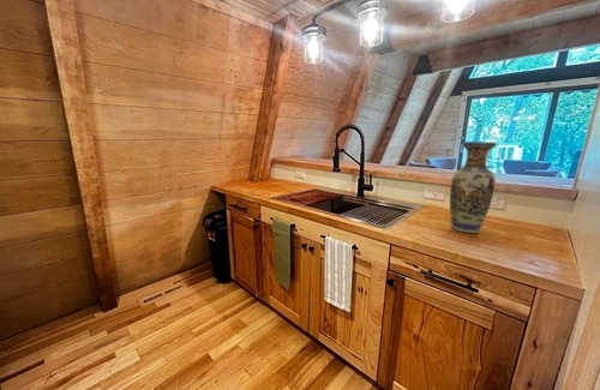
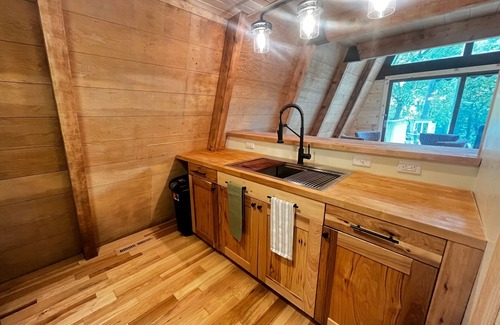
- vase (472, 187)
